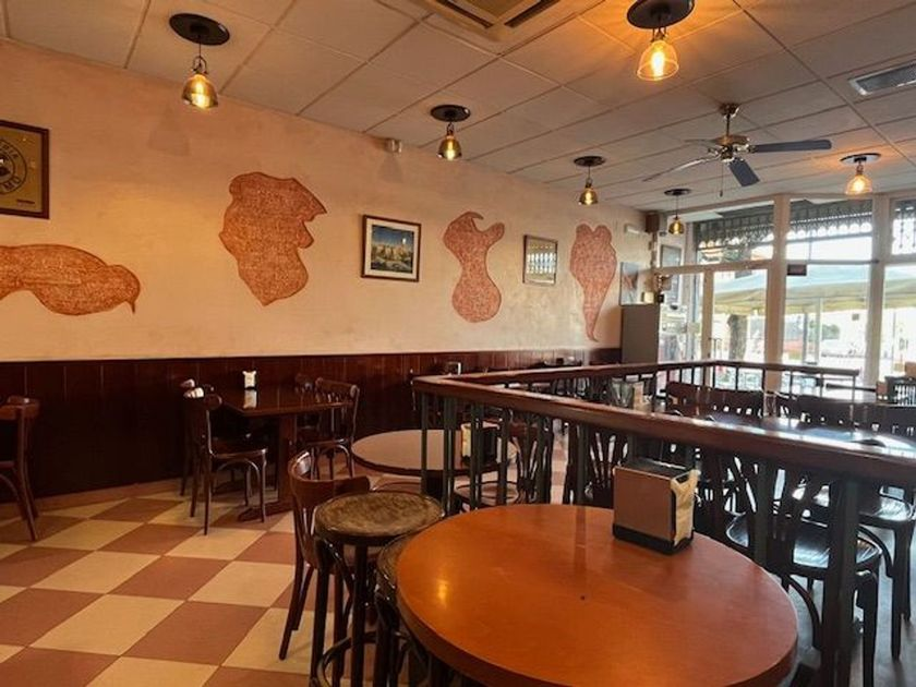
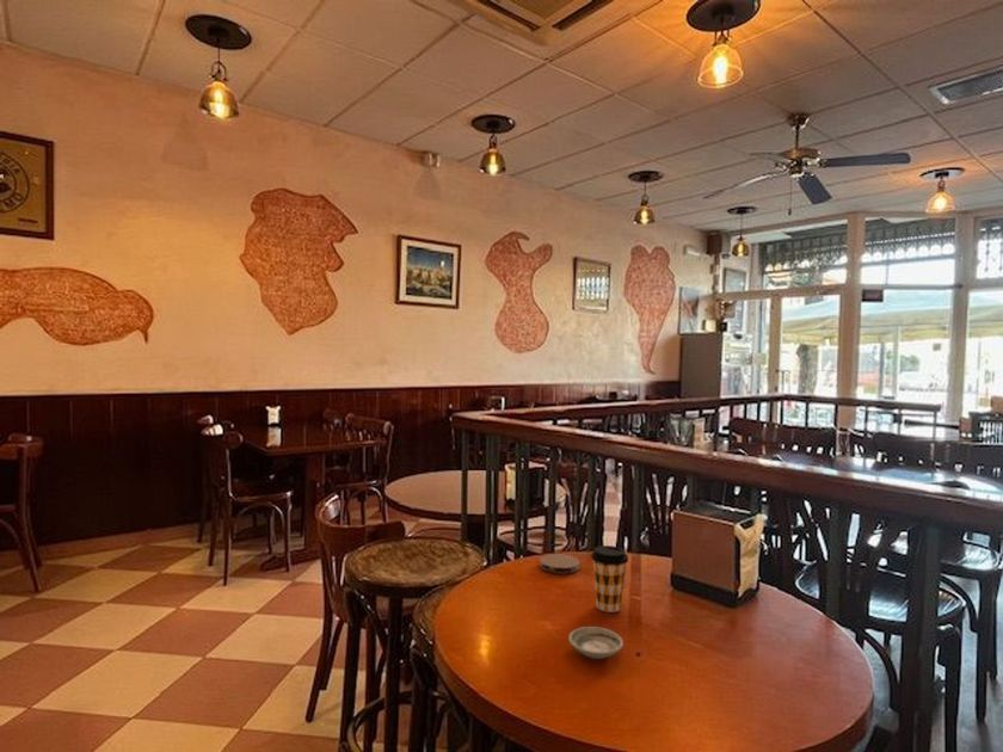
+ saucer (595, 645)
+ coaster (559, 563)
+ coffee cup (609, 578)
